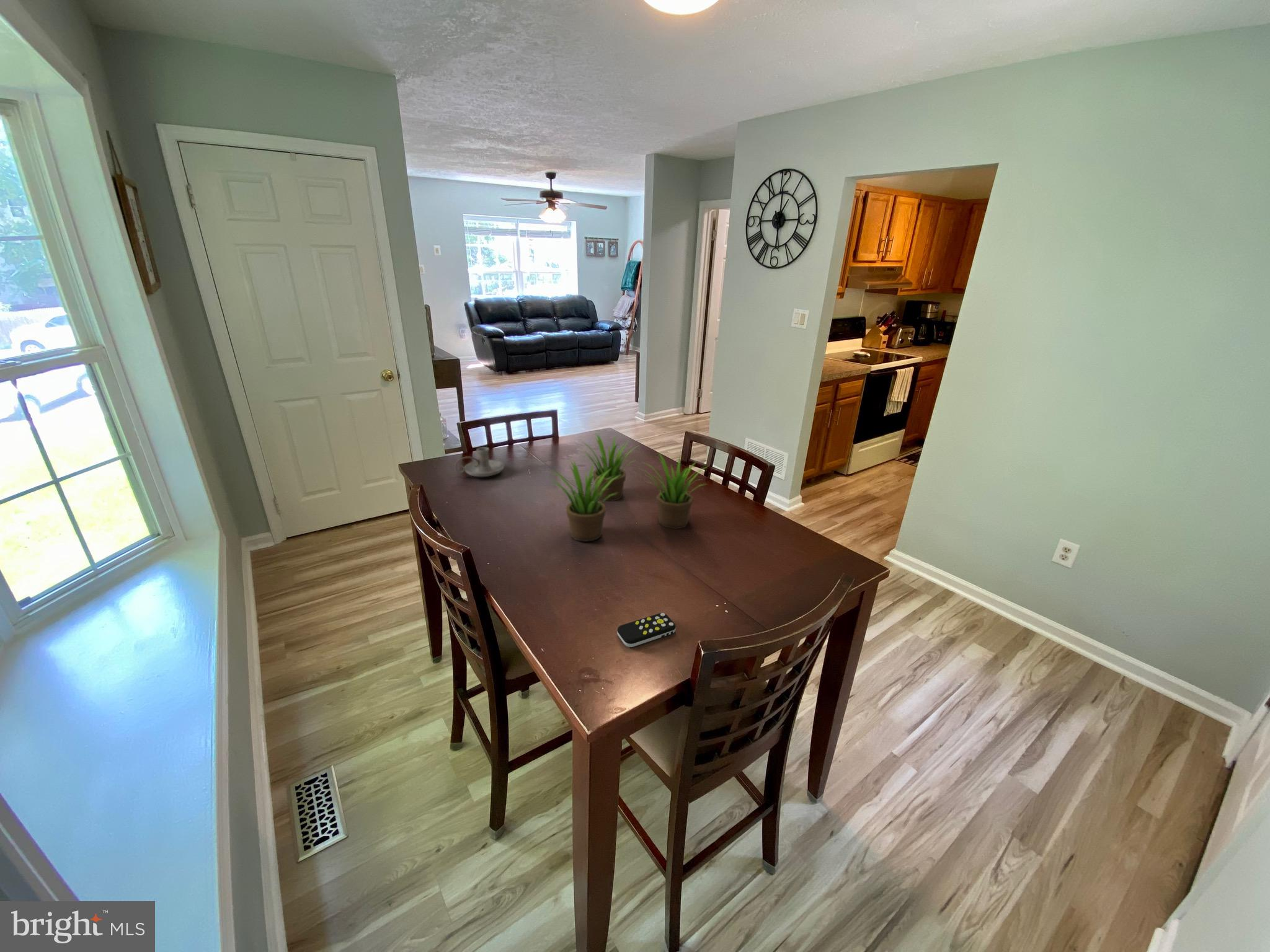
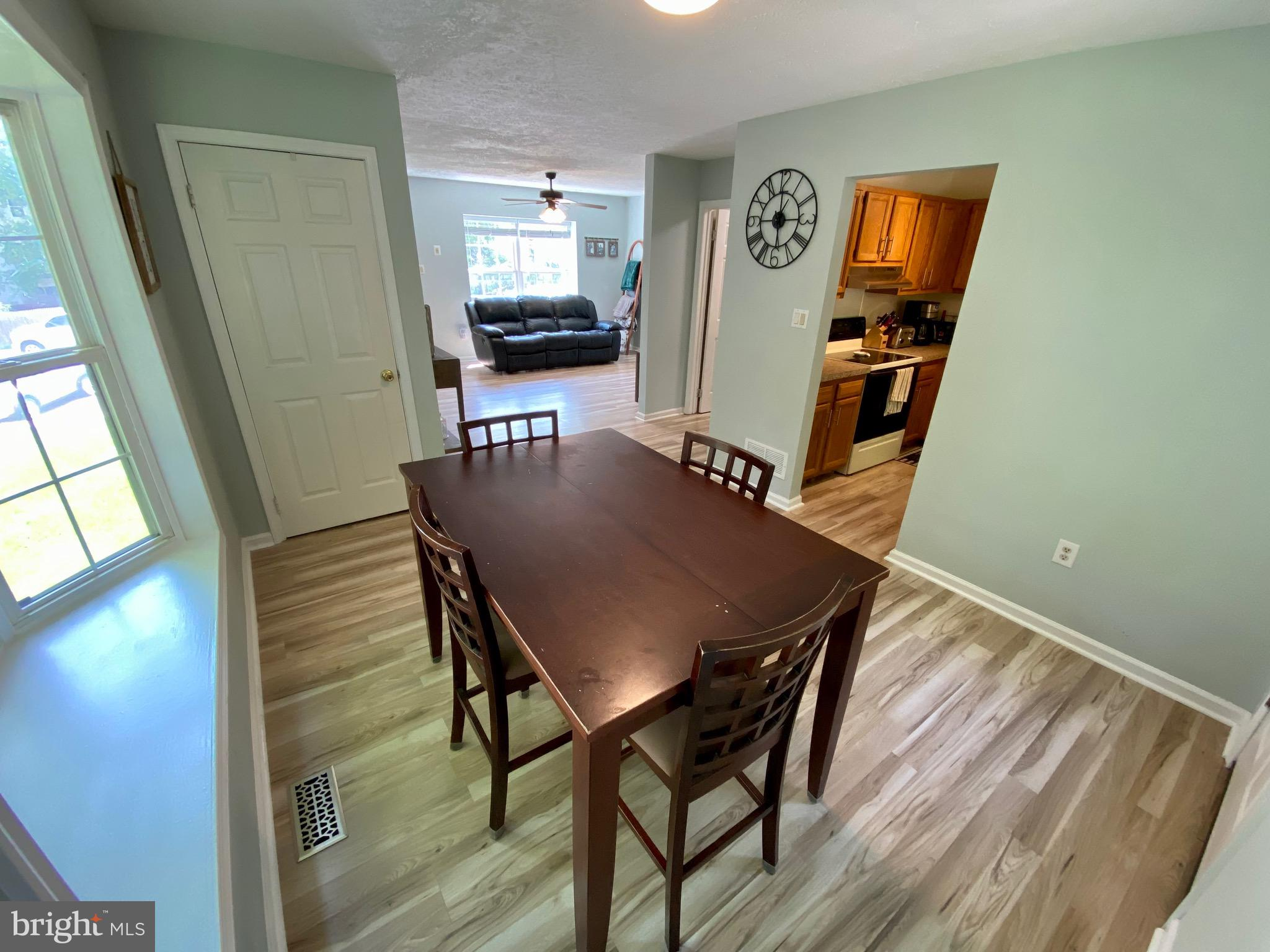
- plant (612, 489)
- candle holder (479, 461)
- remote control (646, 629)
